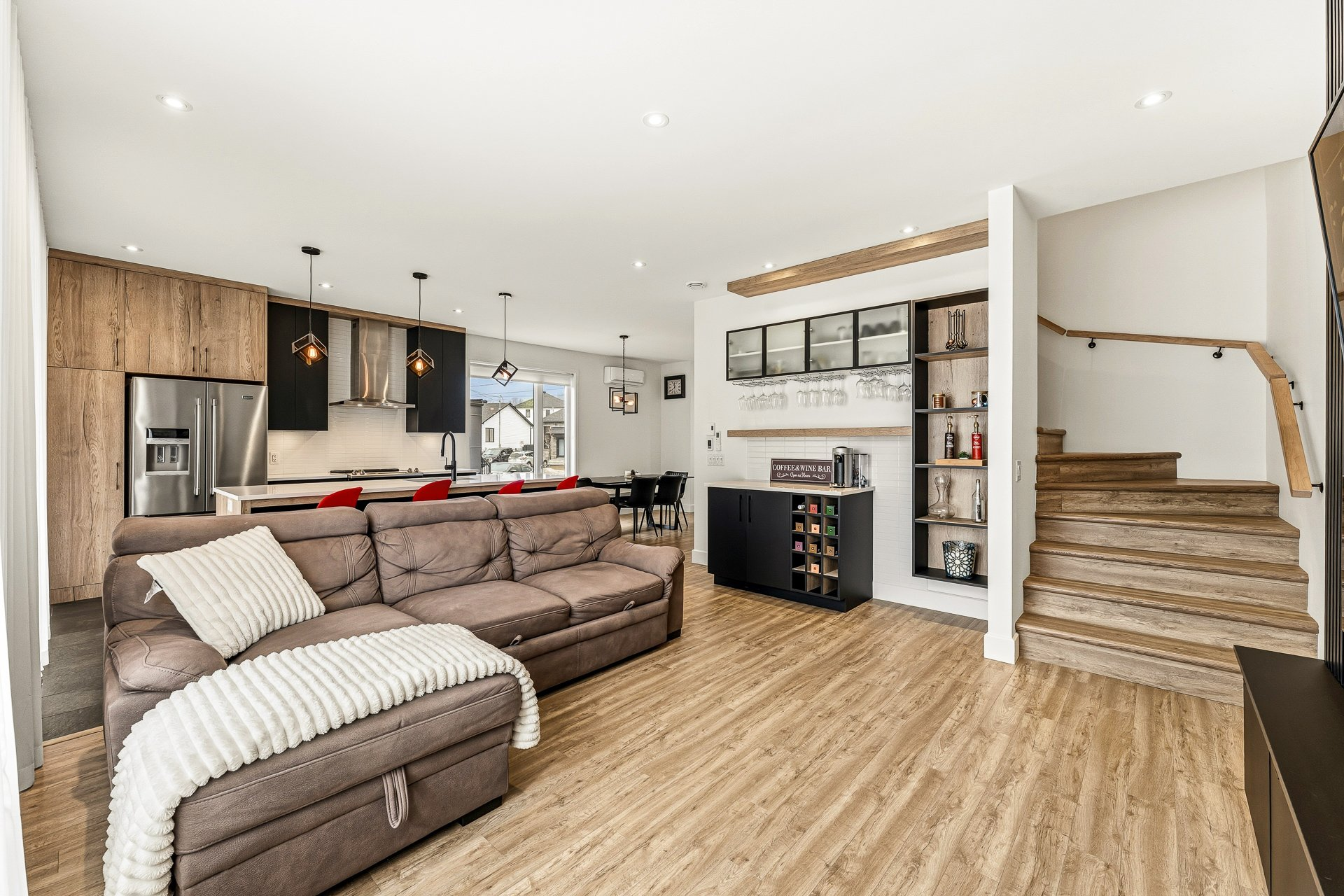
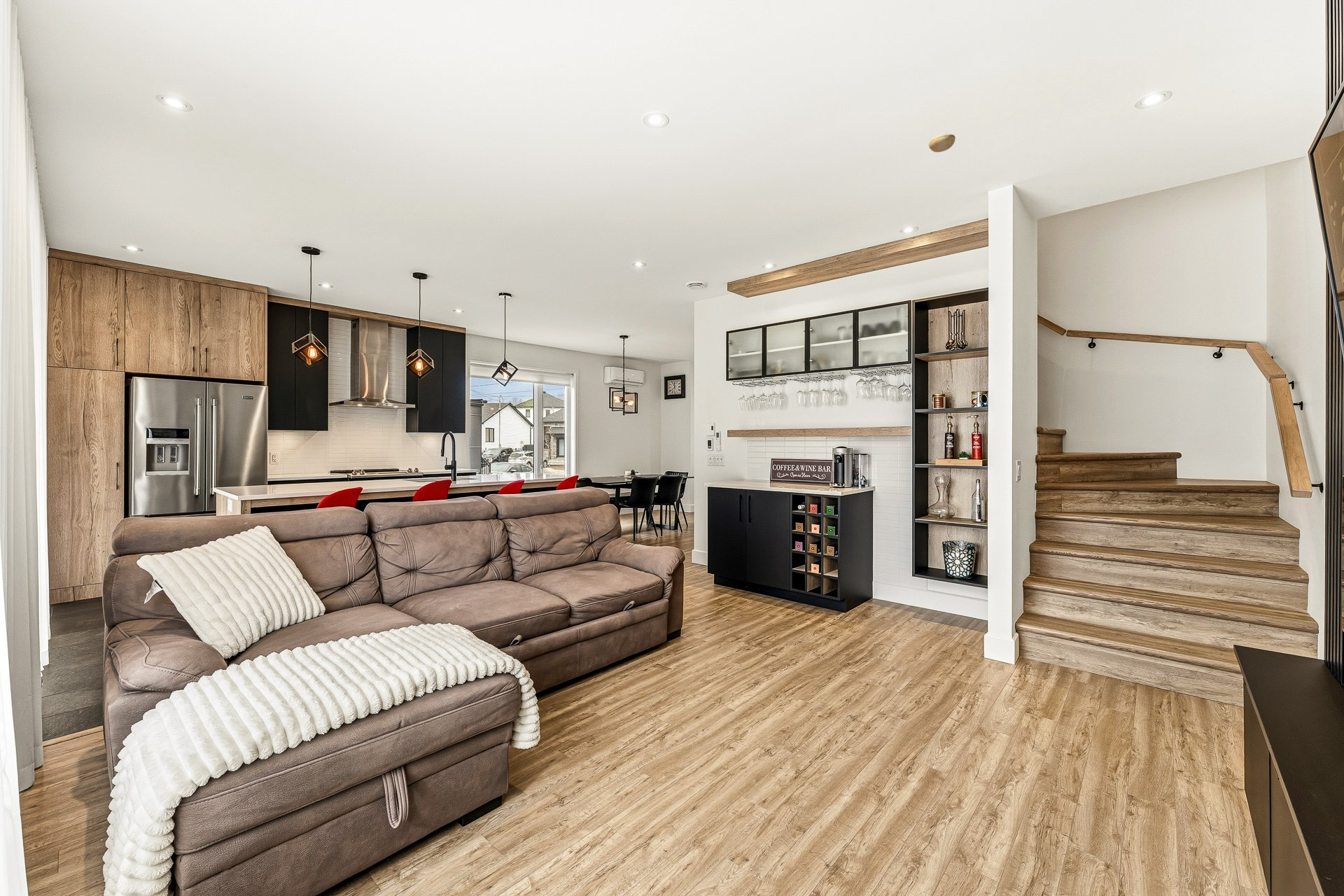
+ smoke detector (941, 143)
